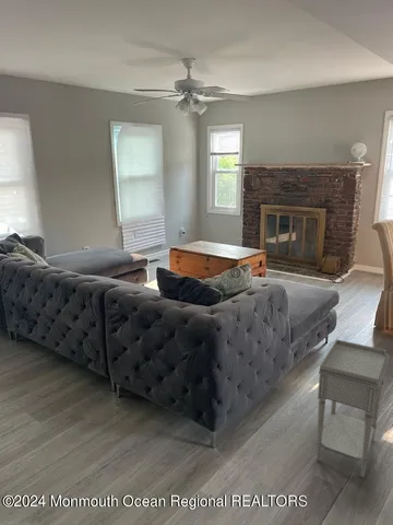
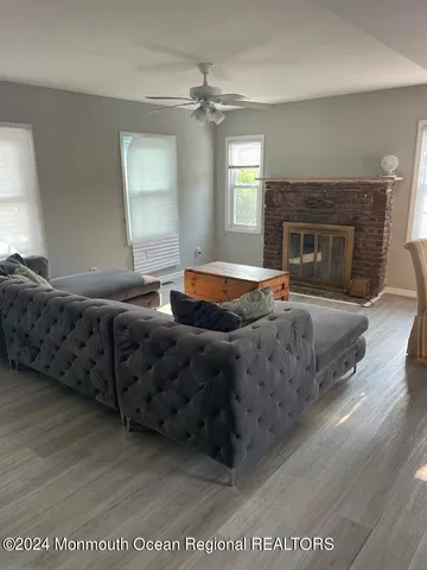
- nightstand (350, 405)
